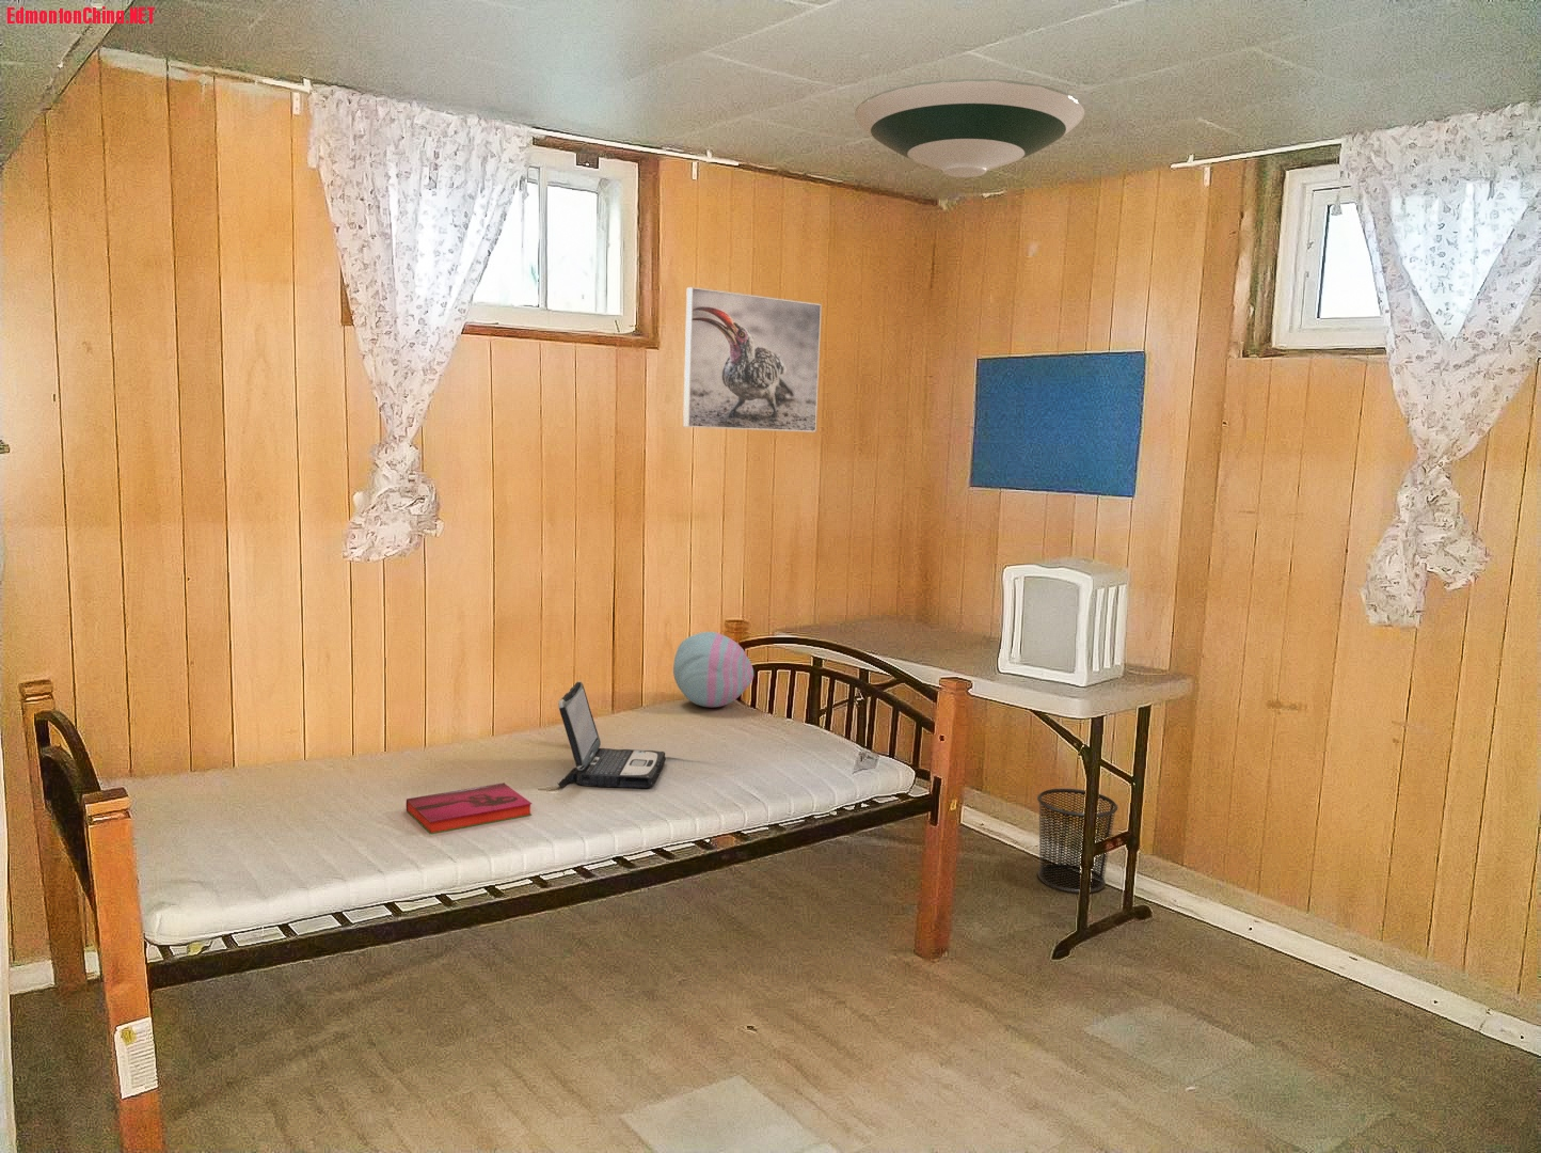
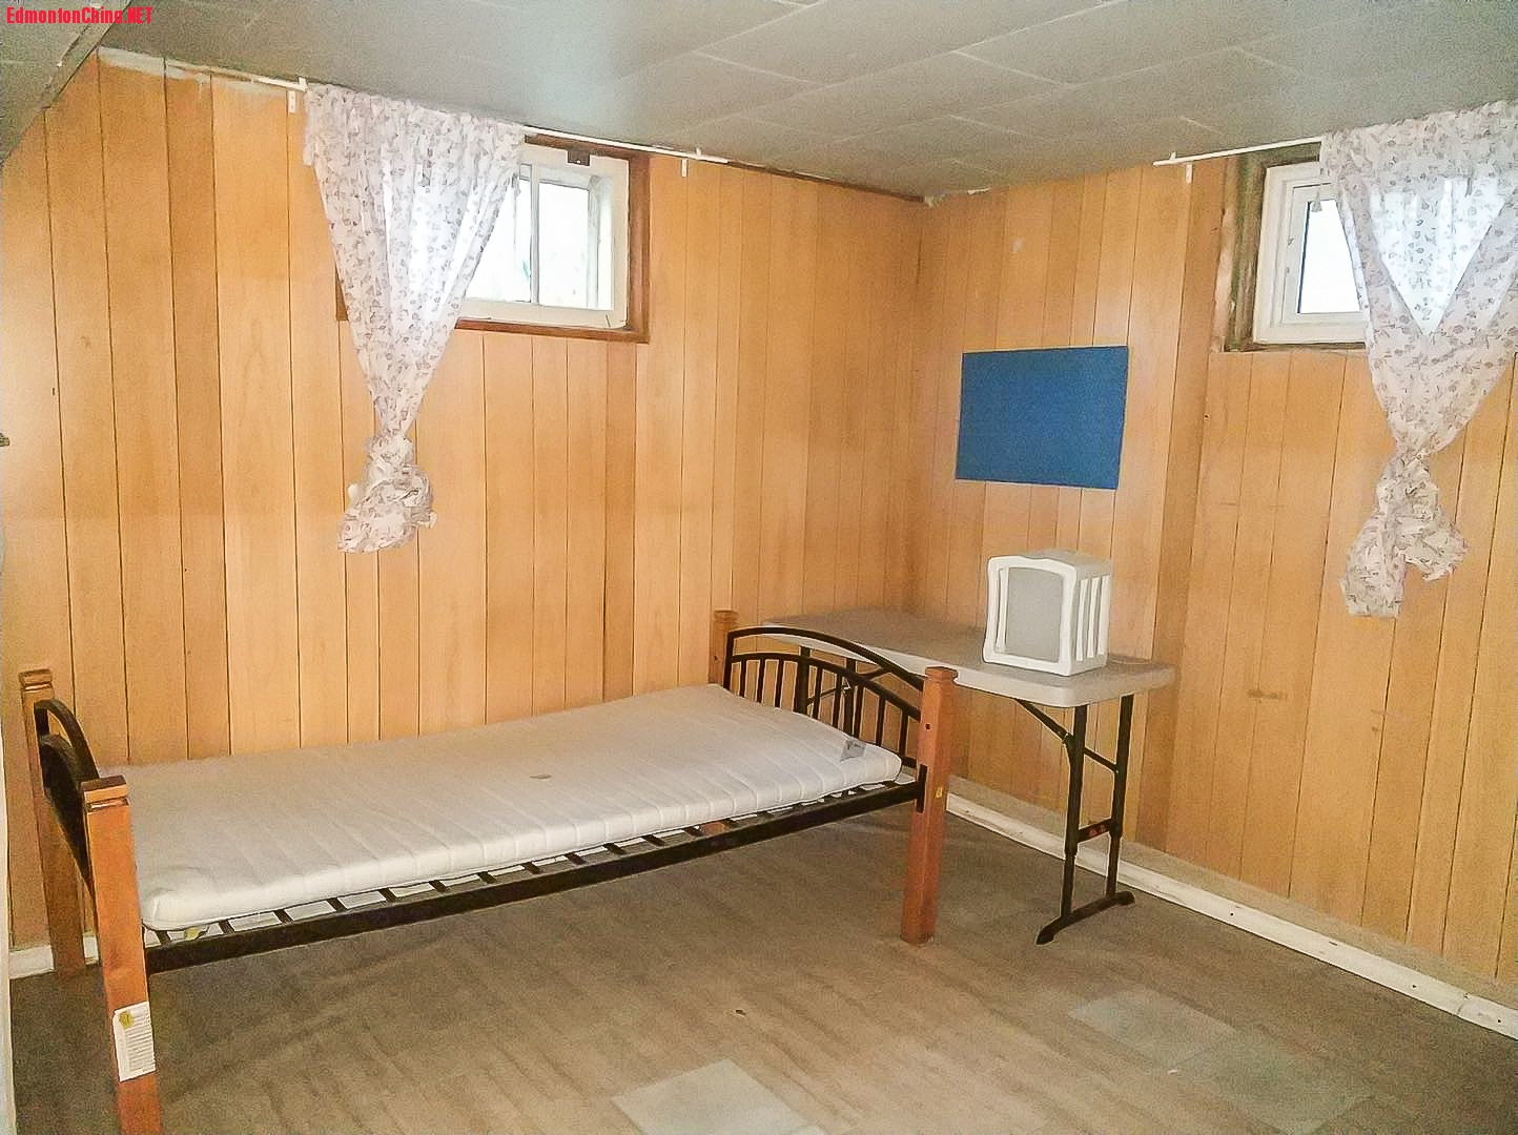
- hardback book (468, 807)
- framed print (754, 363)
- cushion (713, 670)
- waste bin (1074, 839)
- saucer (966, 144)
- laptop (599, 738)
